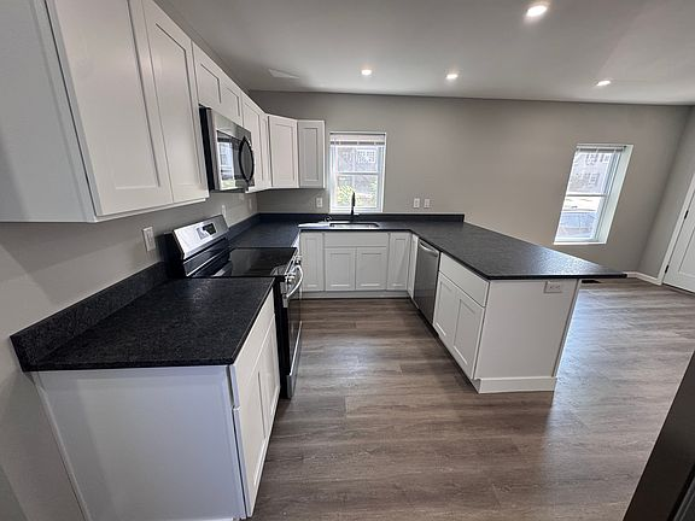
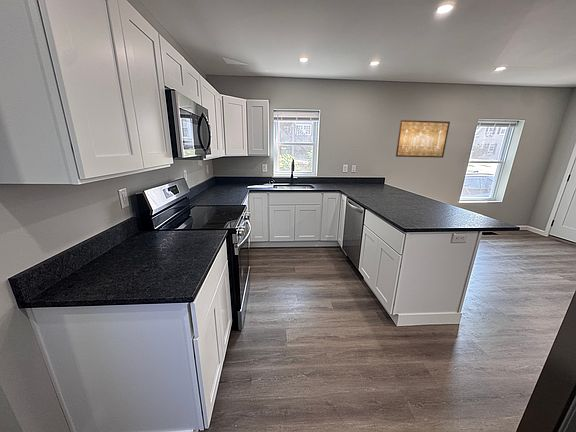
+ wall art (422, 139)
